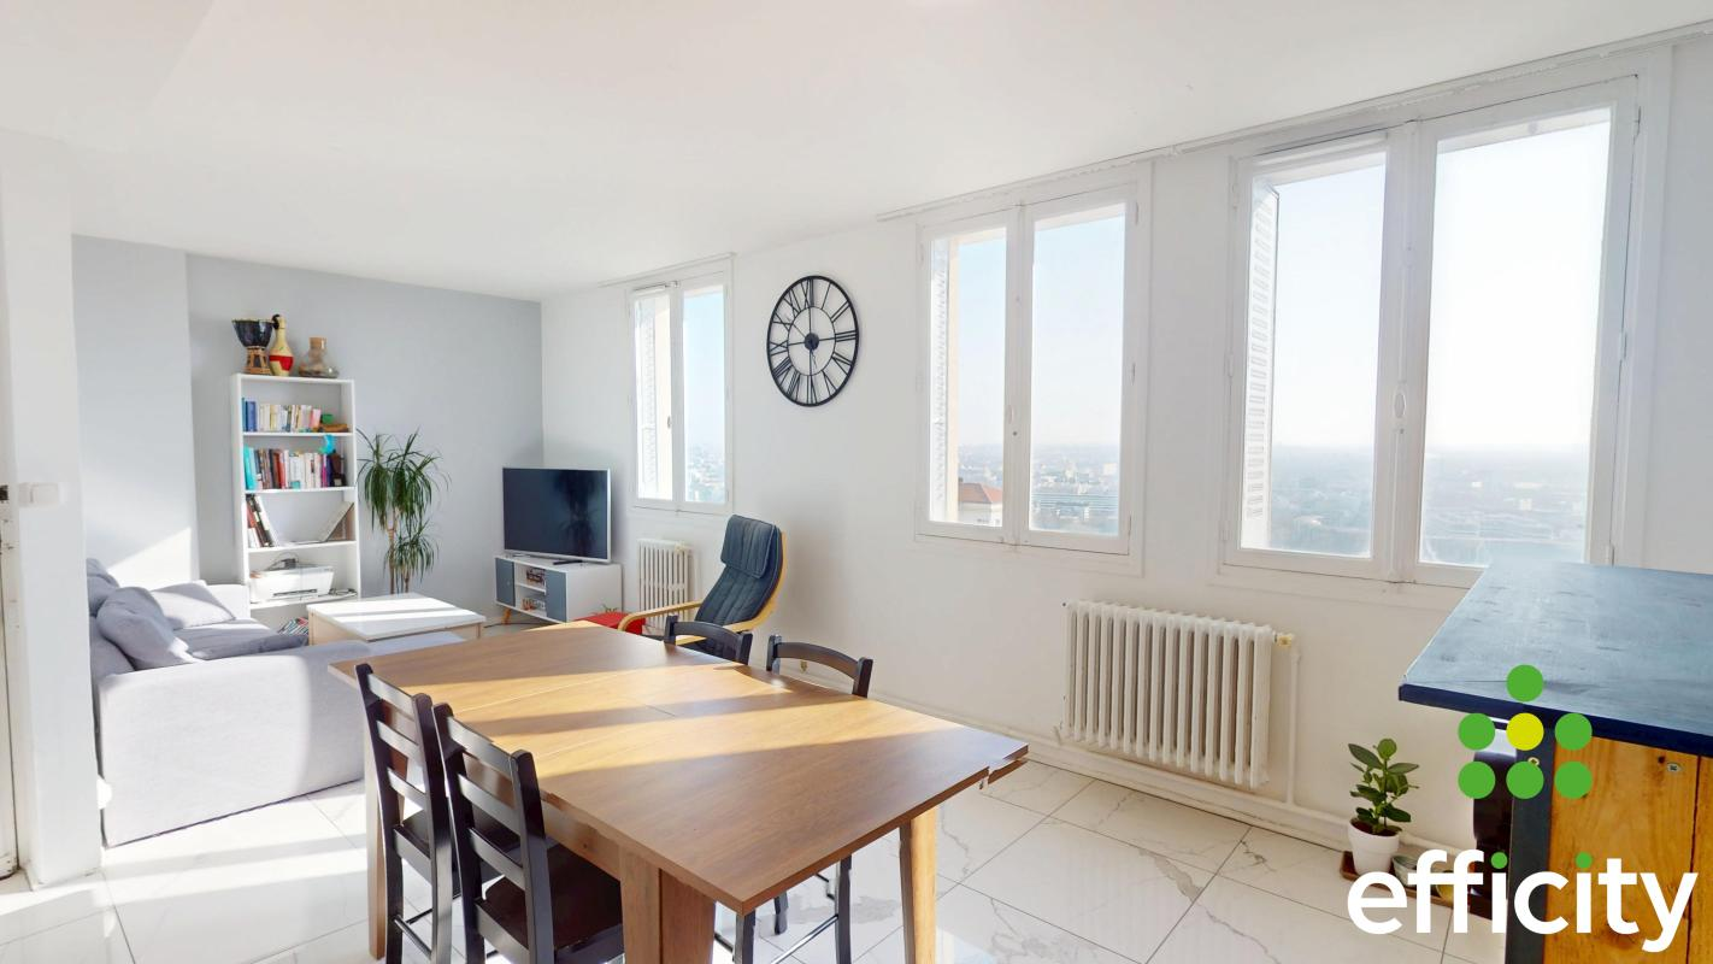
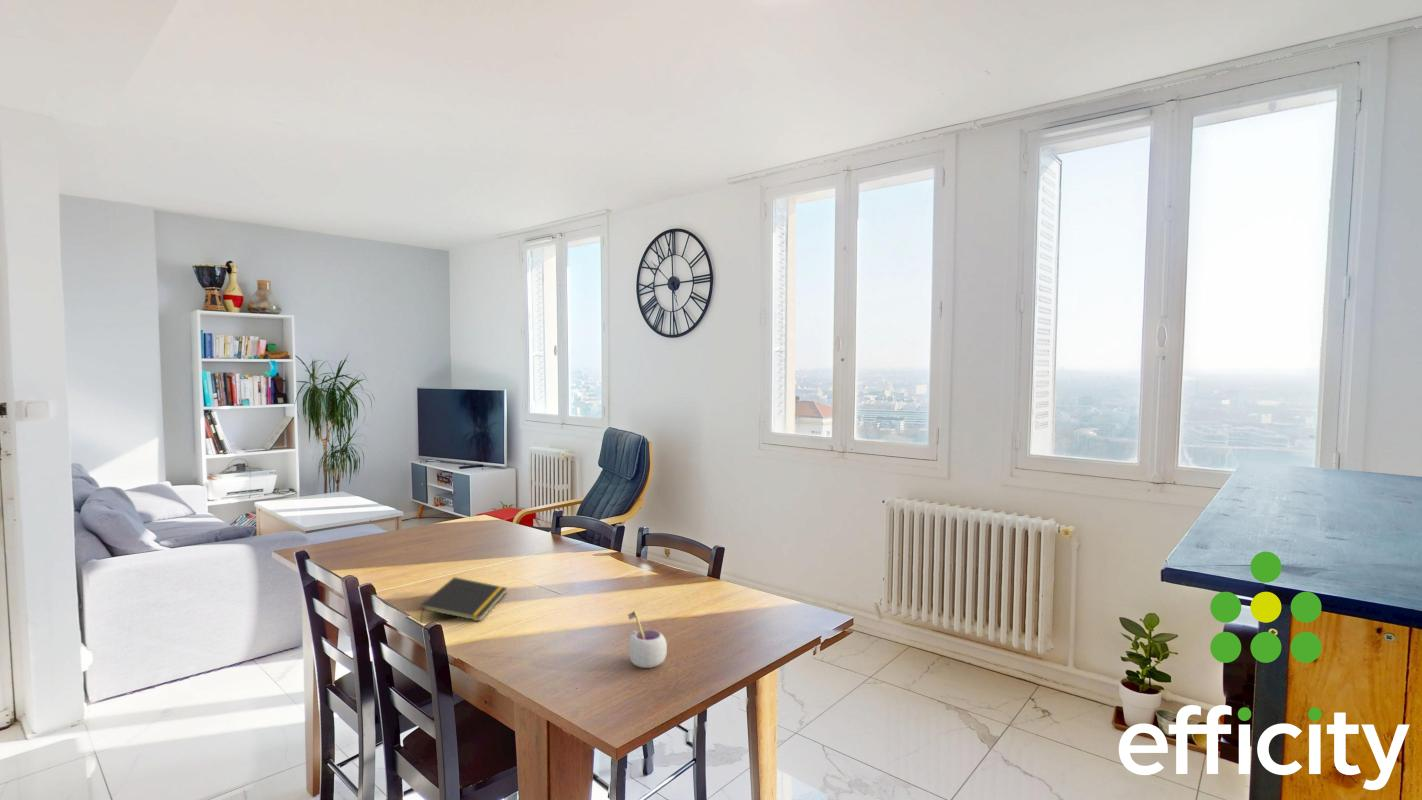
+ notepad (466, 597)
+ mug (643, 637)
